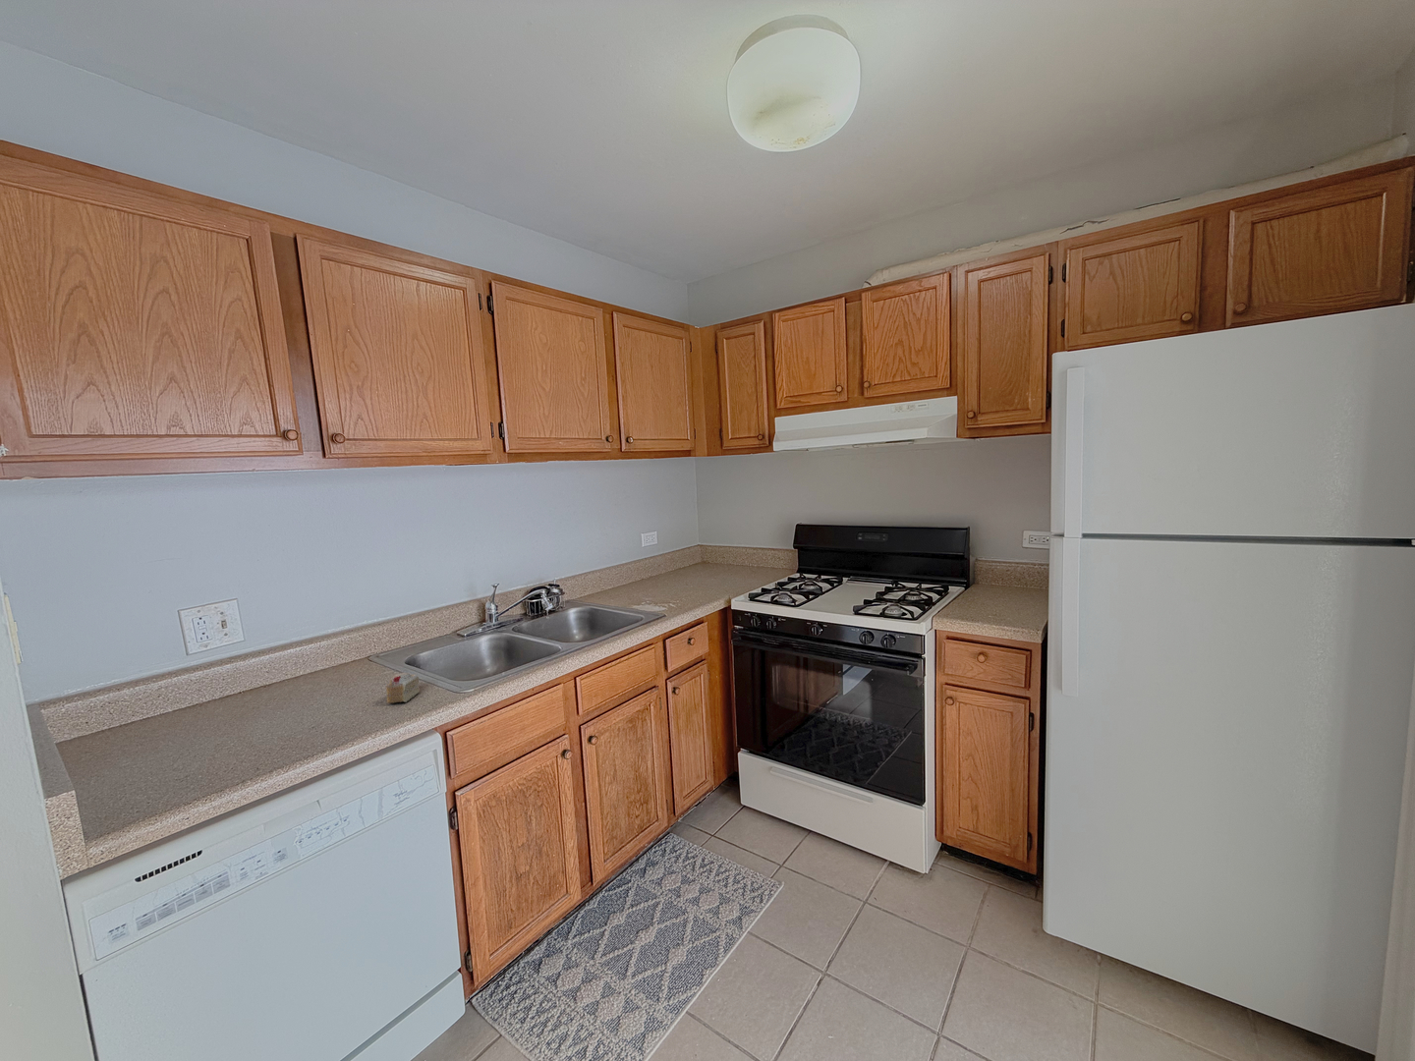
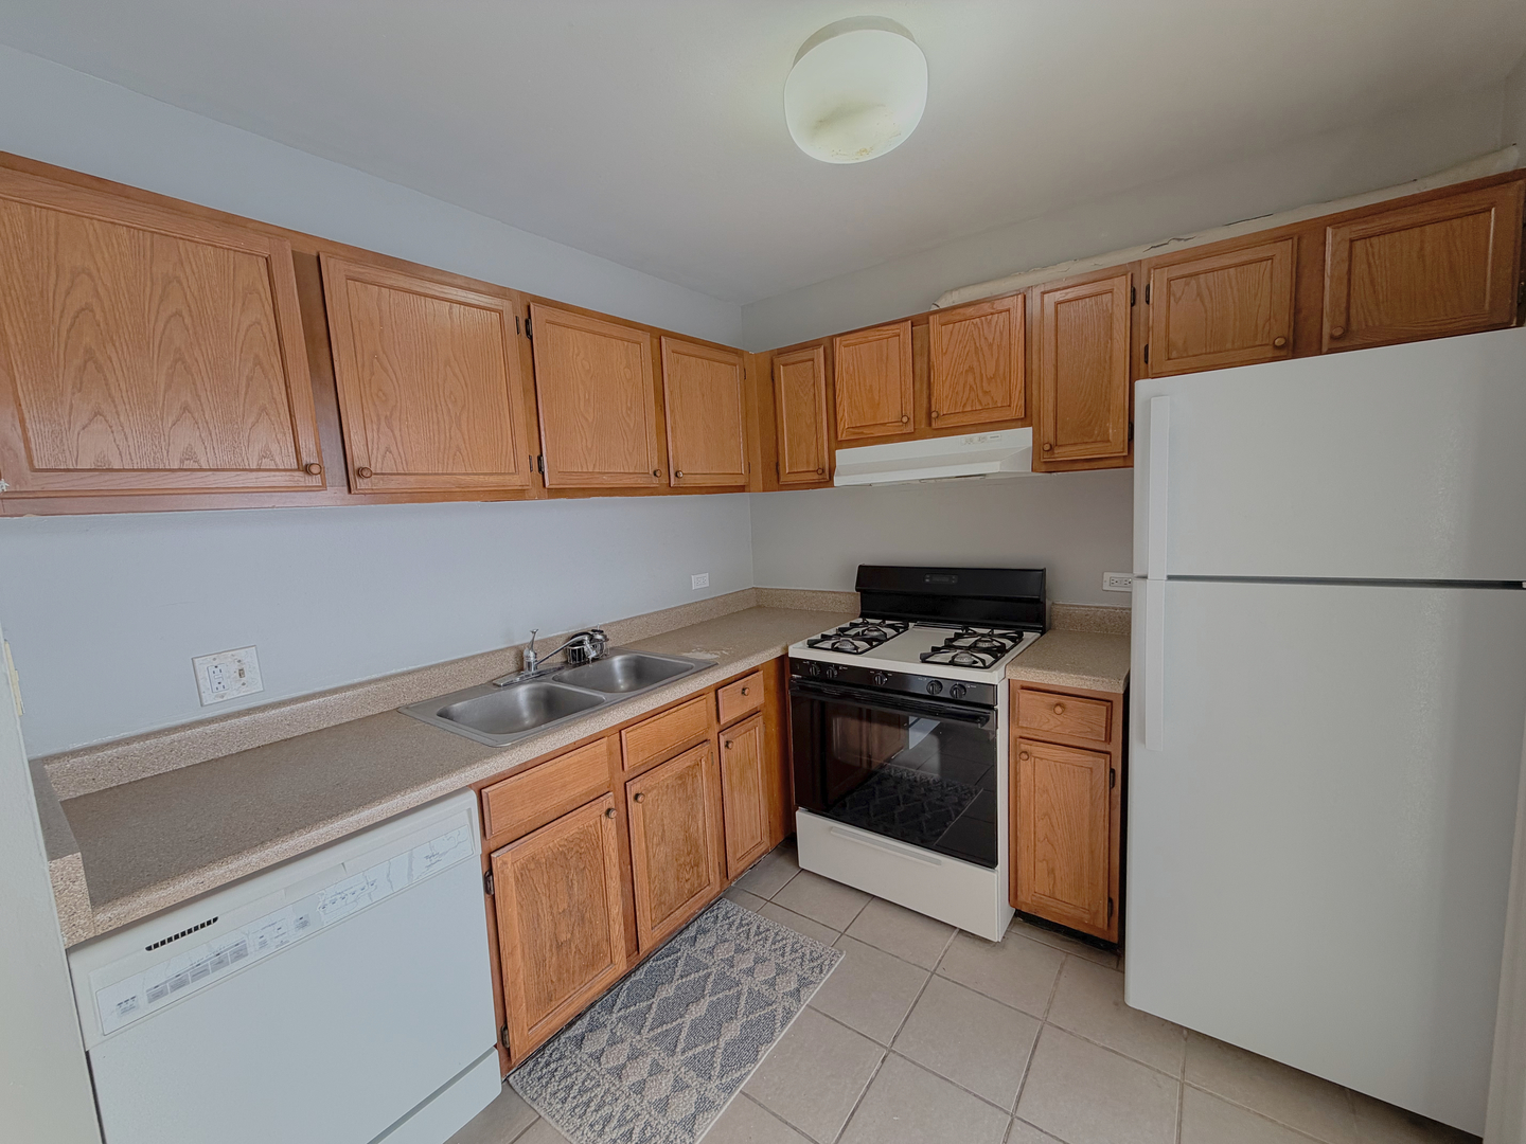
- cake slice (402, 685)
